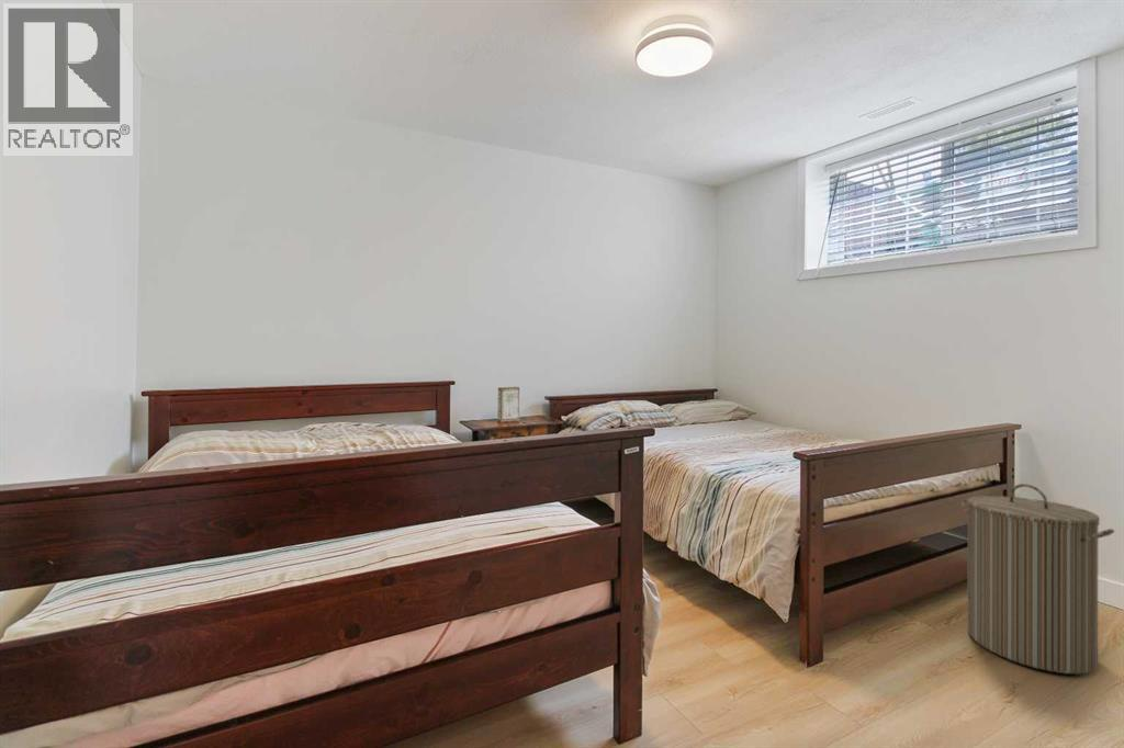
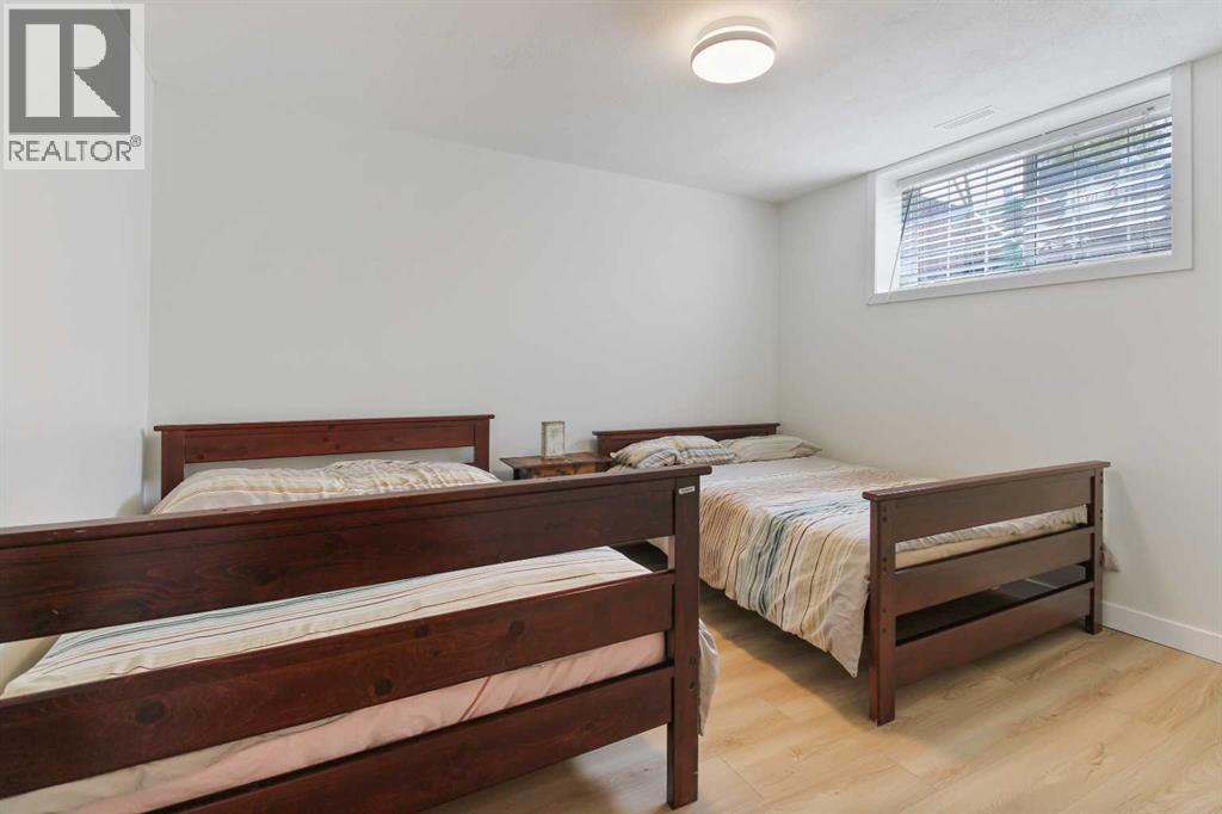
- laundry hamper (1029, 565)
